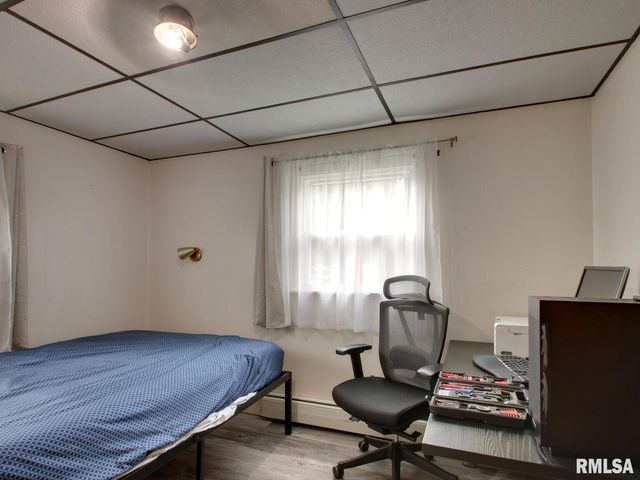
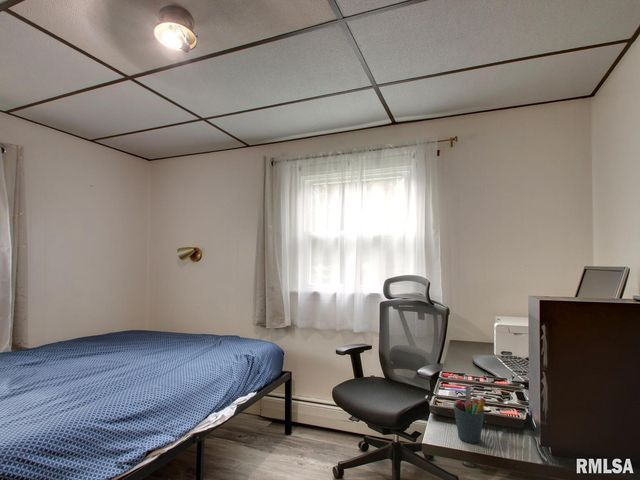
+ pen holder (469, 414)
